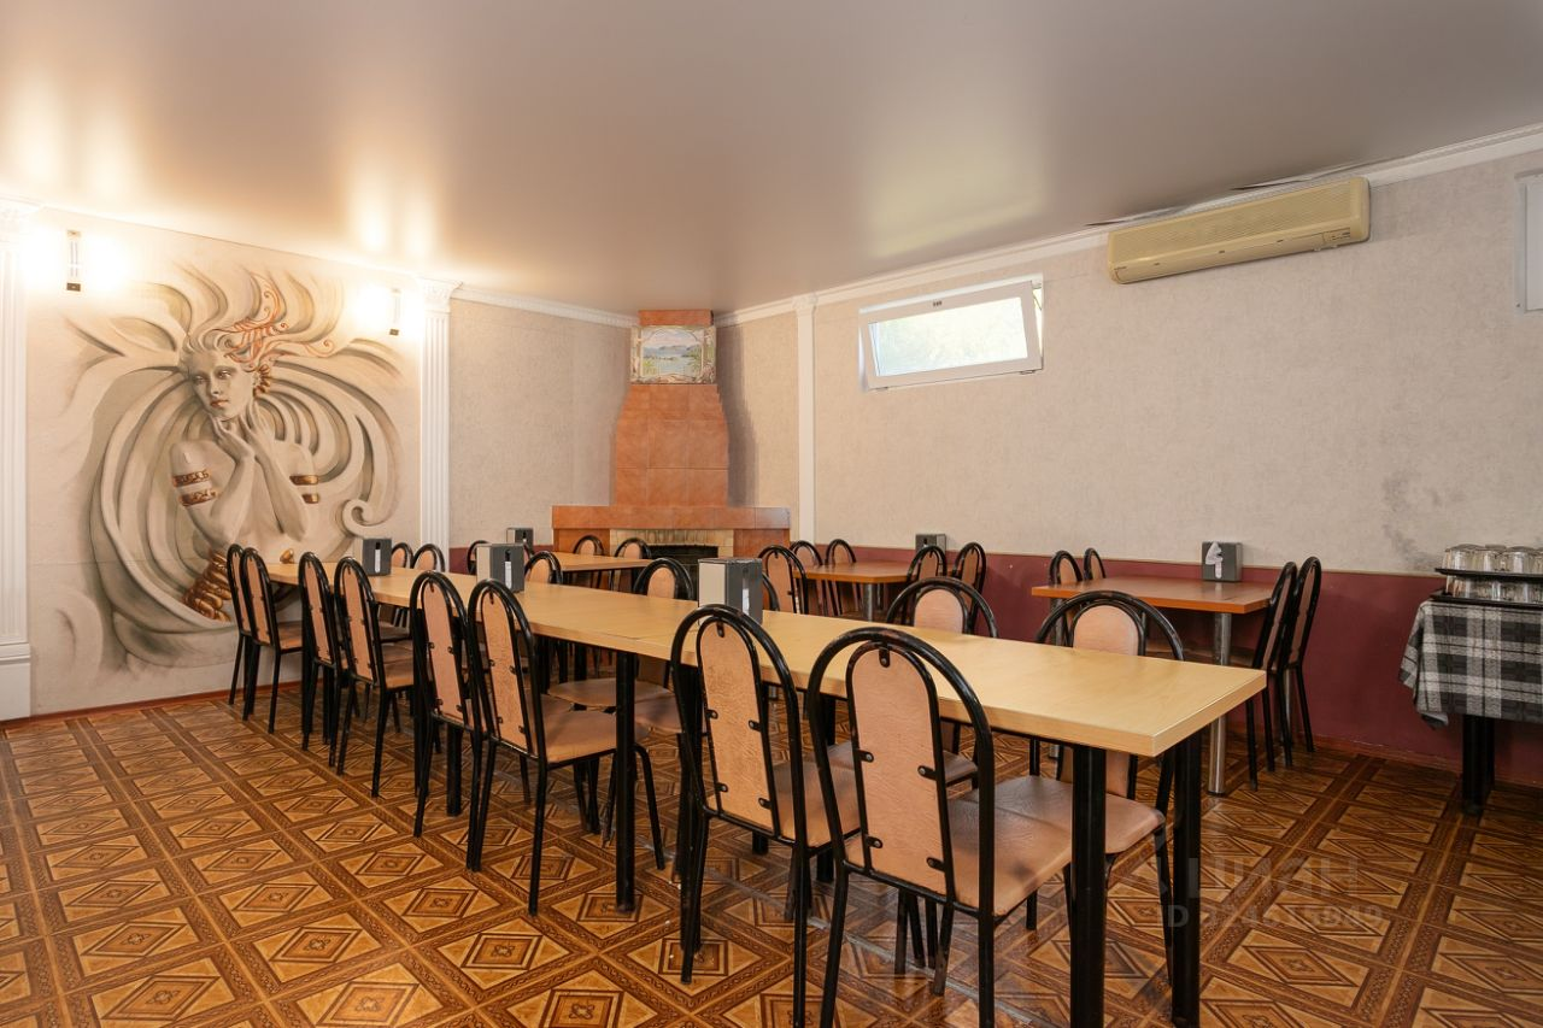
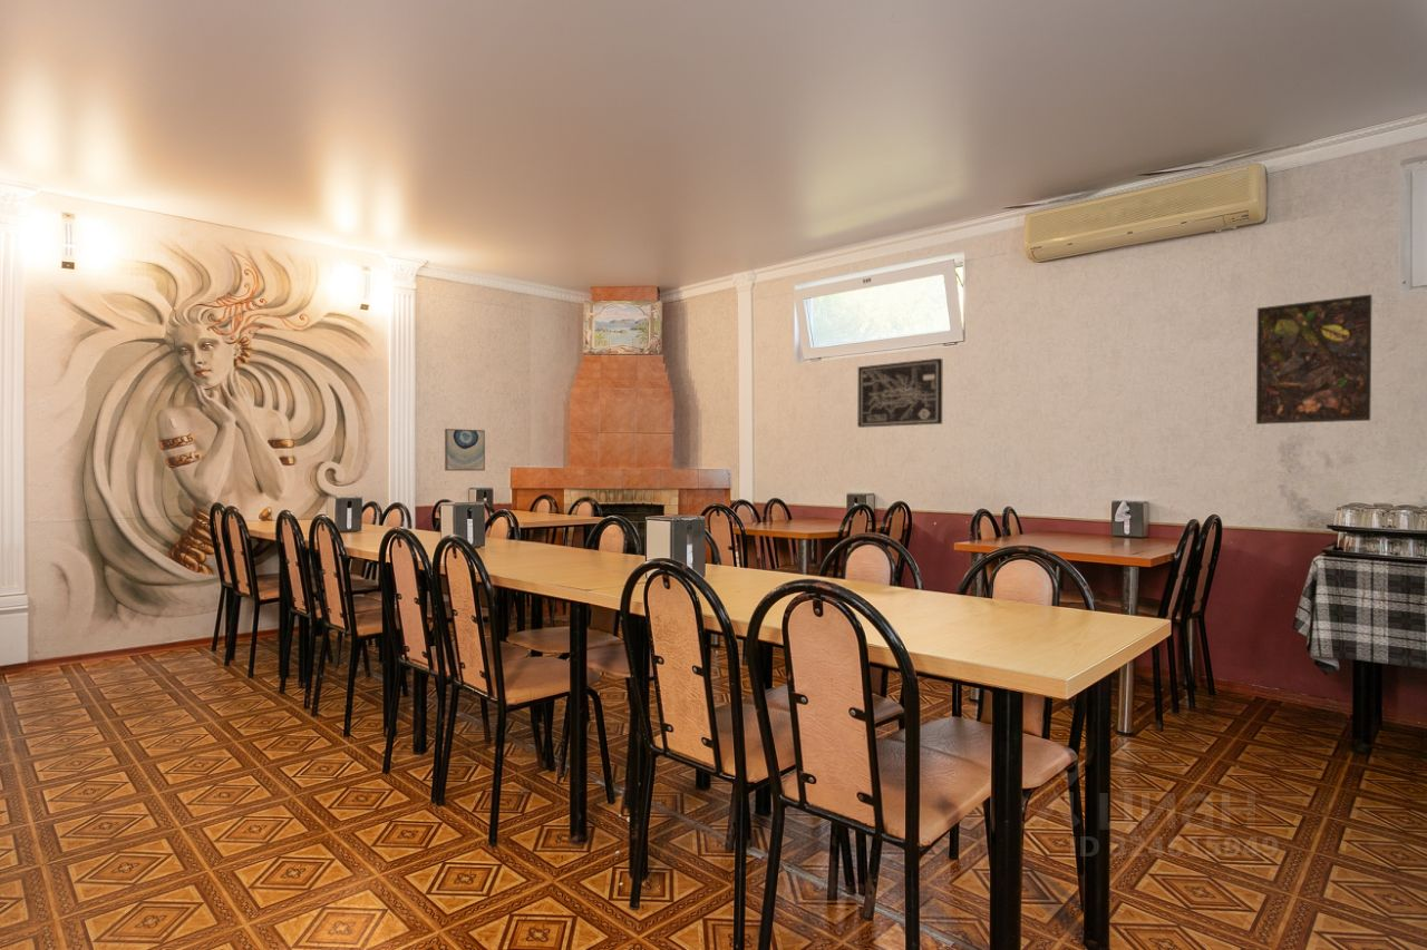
+ wall art (897, 394)
+ wall art (465, 450)
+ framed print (1311, 362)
